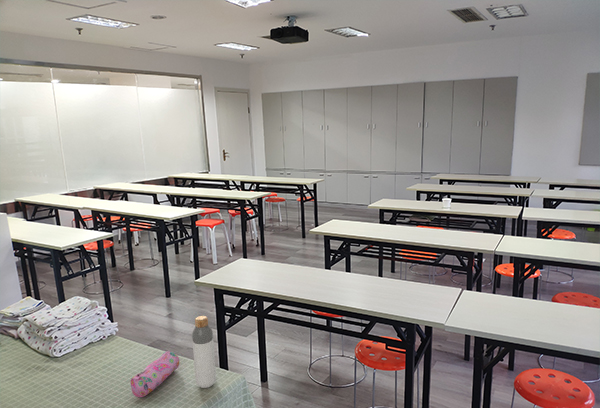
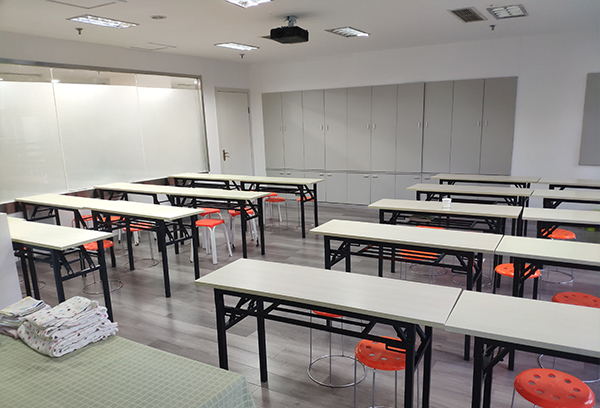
- bottle (203, 351)
- pencil case (155, 372)
